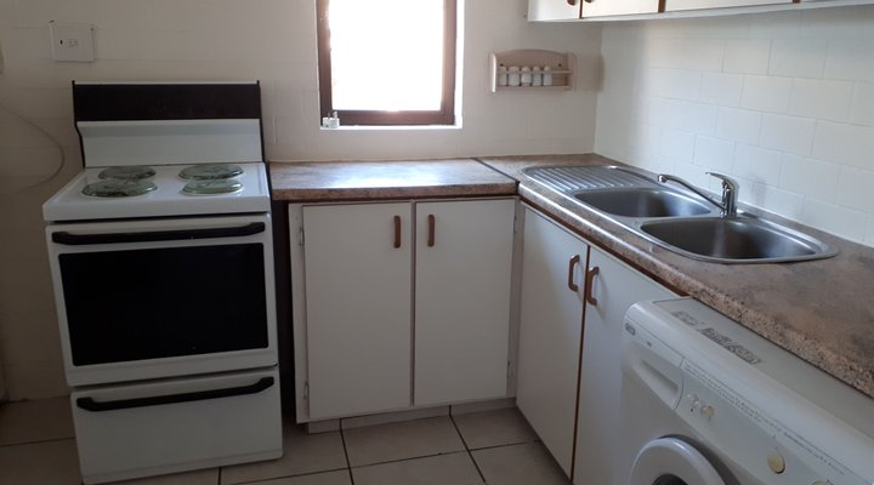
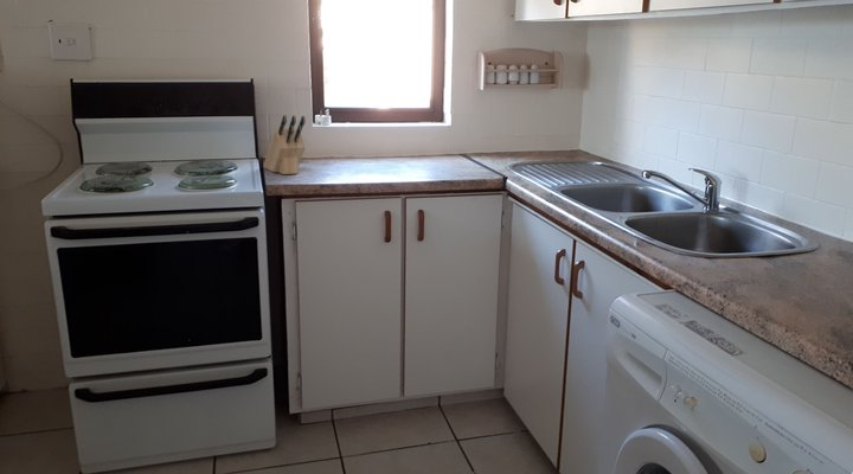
+ knife block (284, 142)
